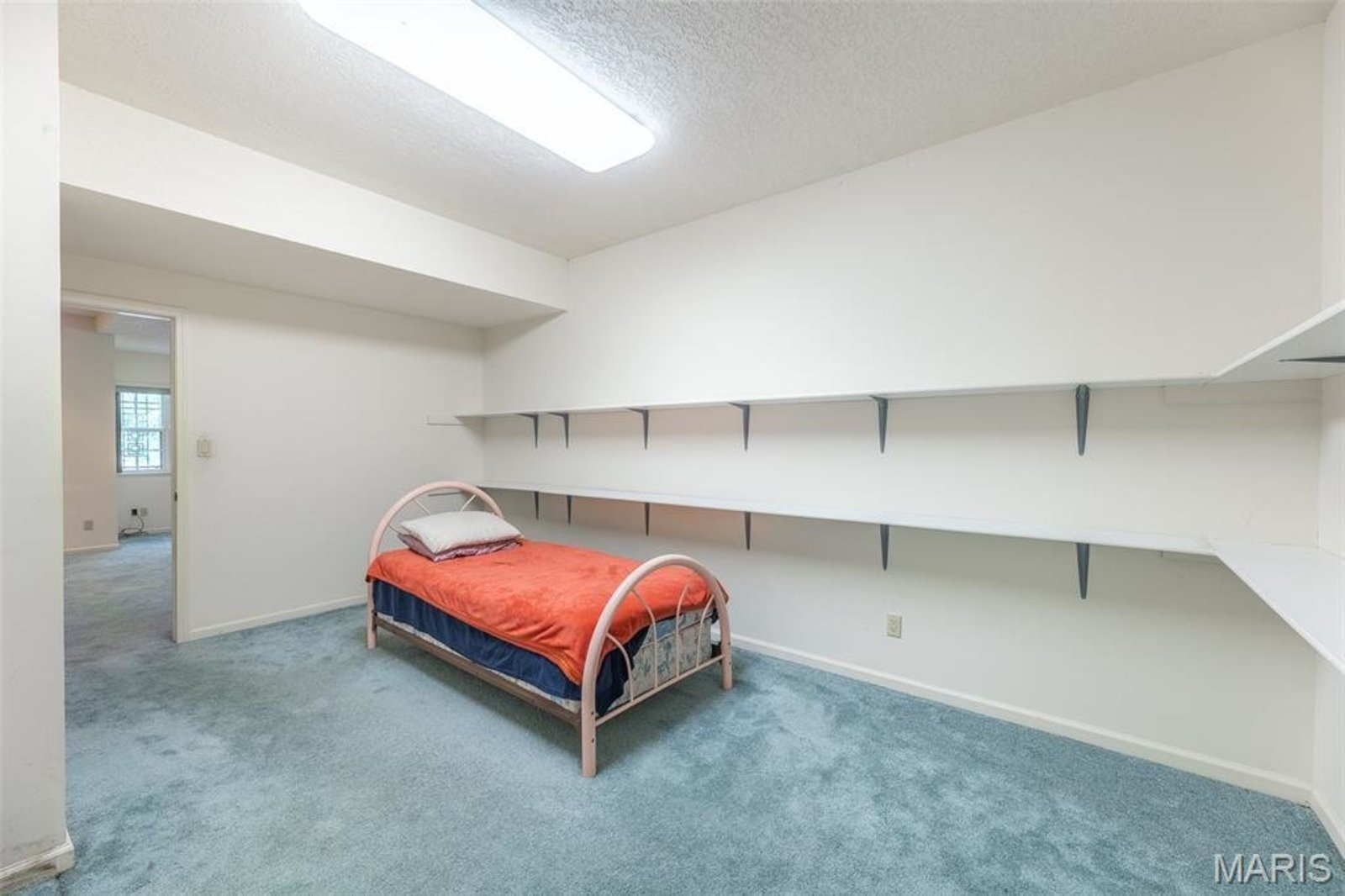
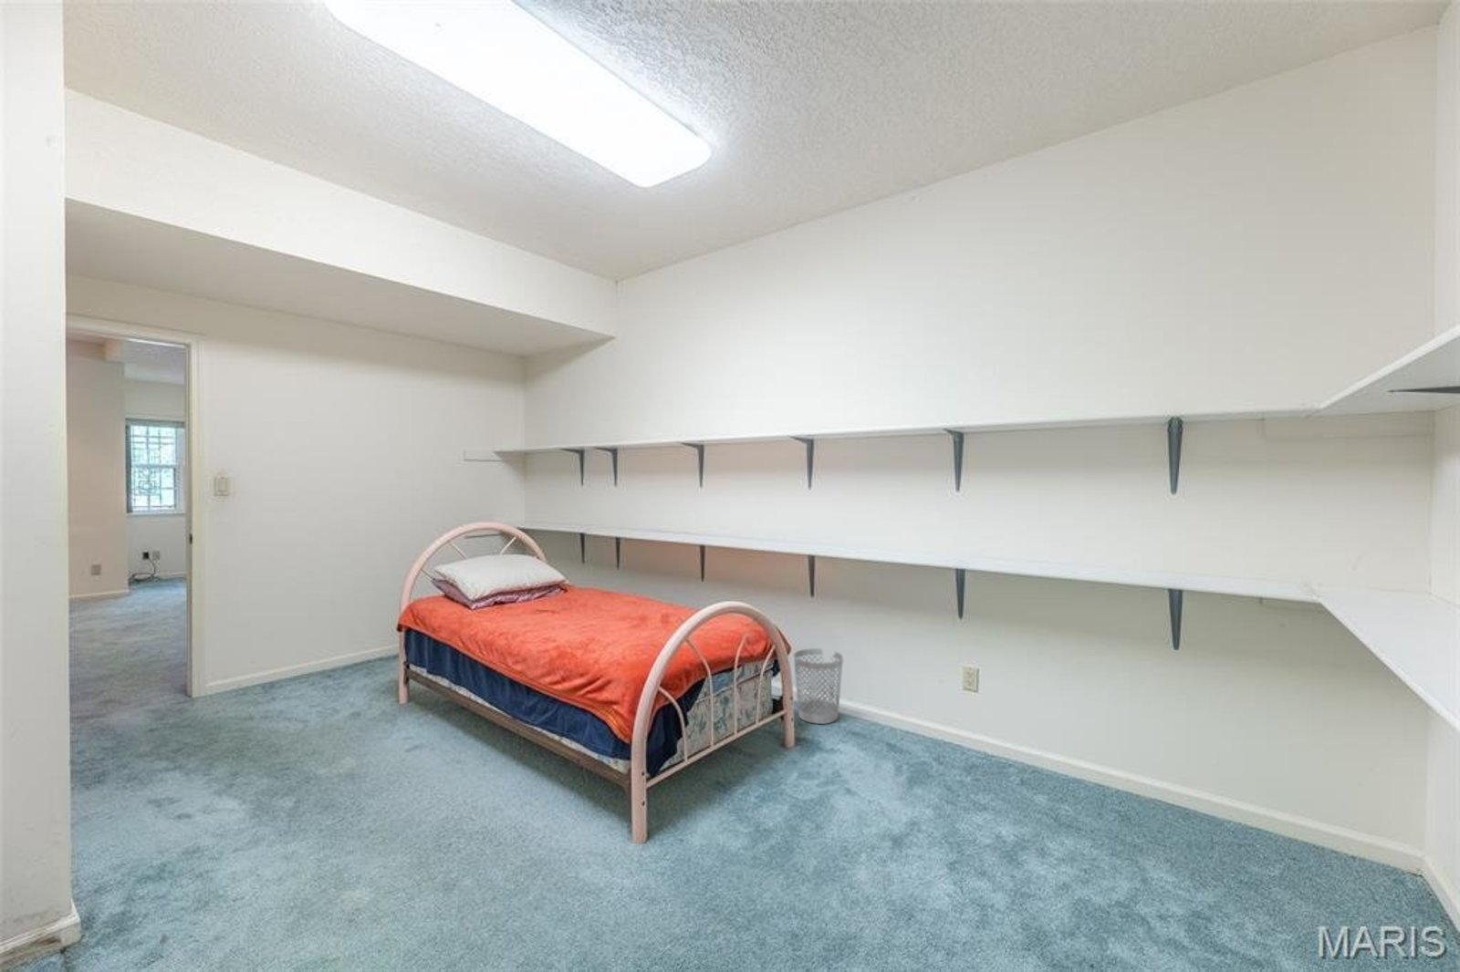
+ wastebasket (817, 686)
